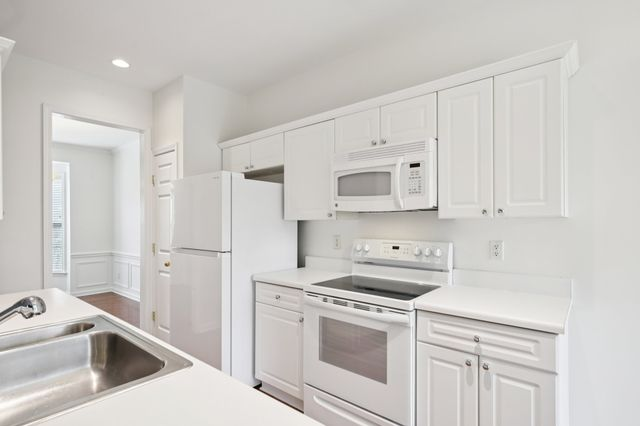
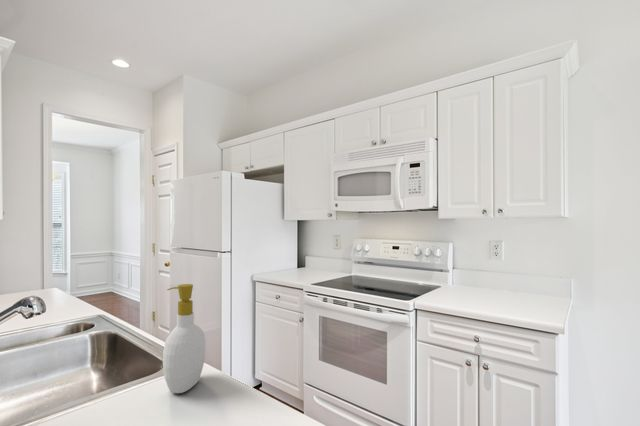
+ soap bottle (183, 335)
